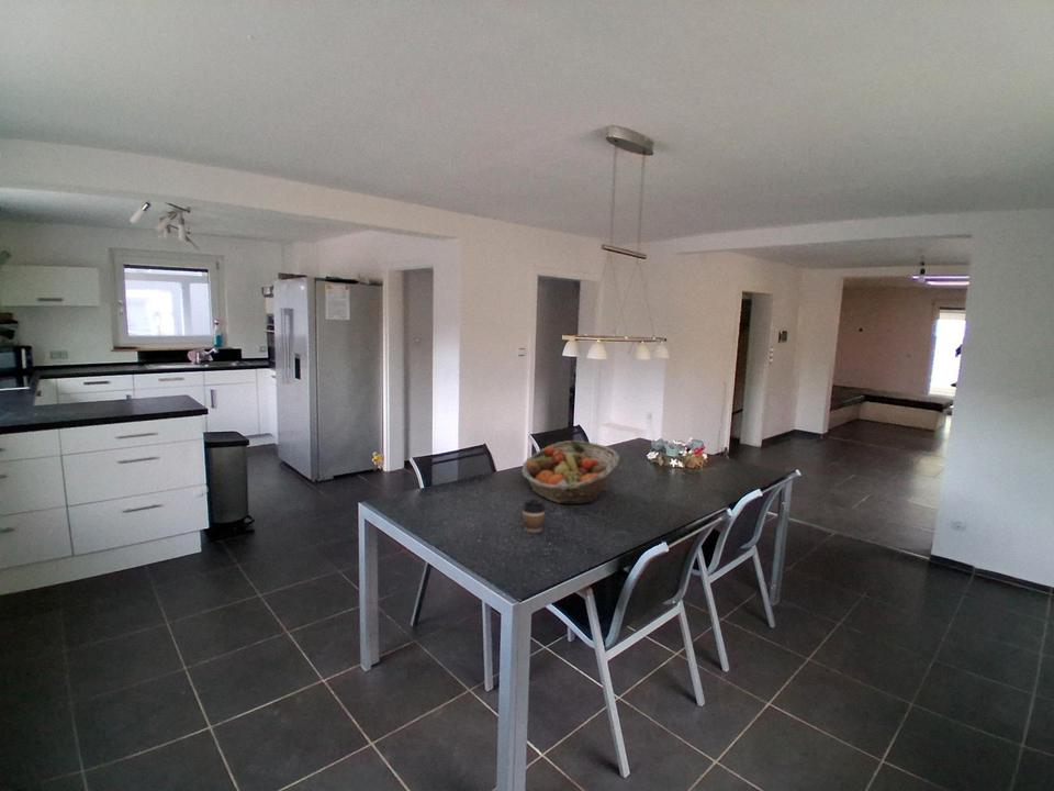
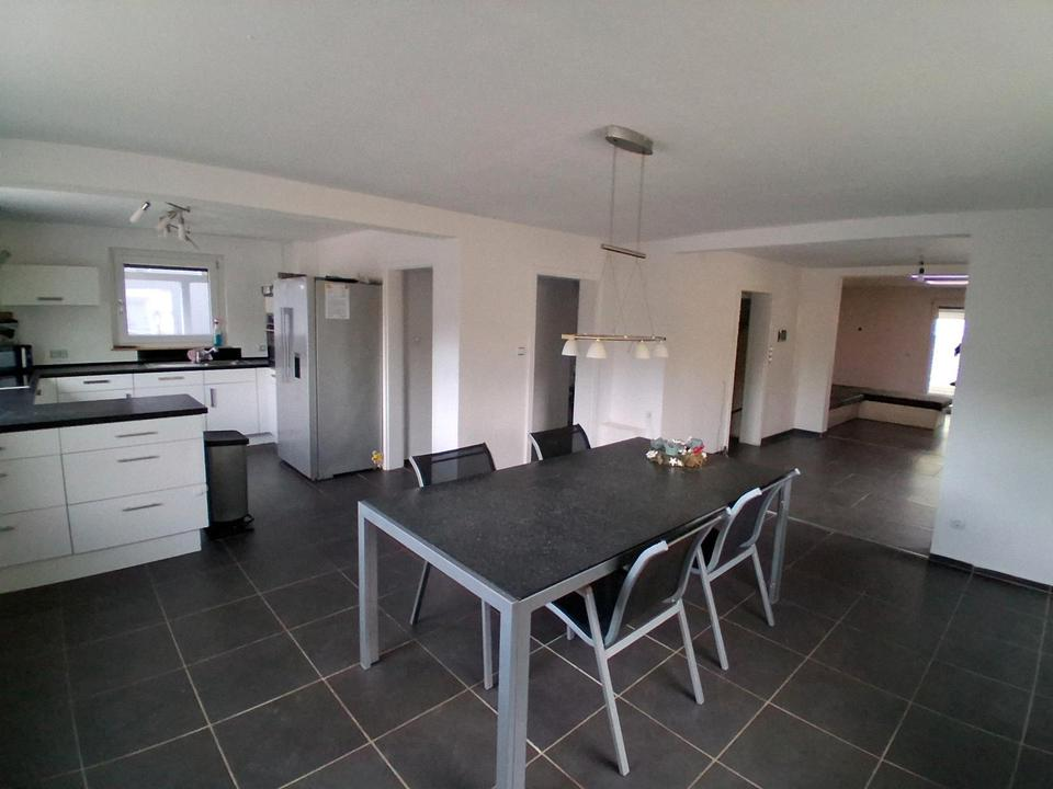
- coffee cup (532, 514)
- fruit basket (569, 470)
